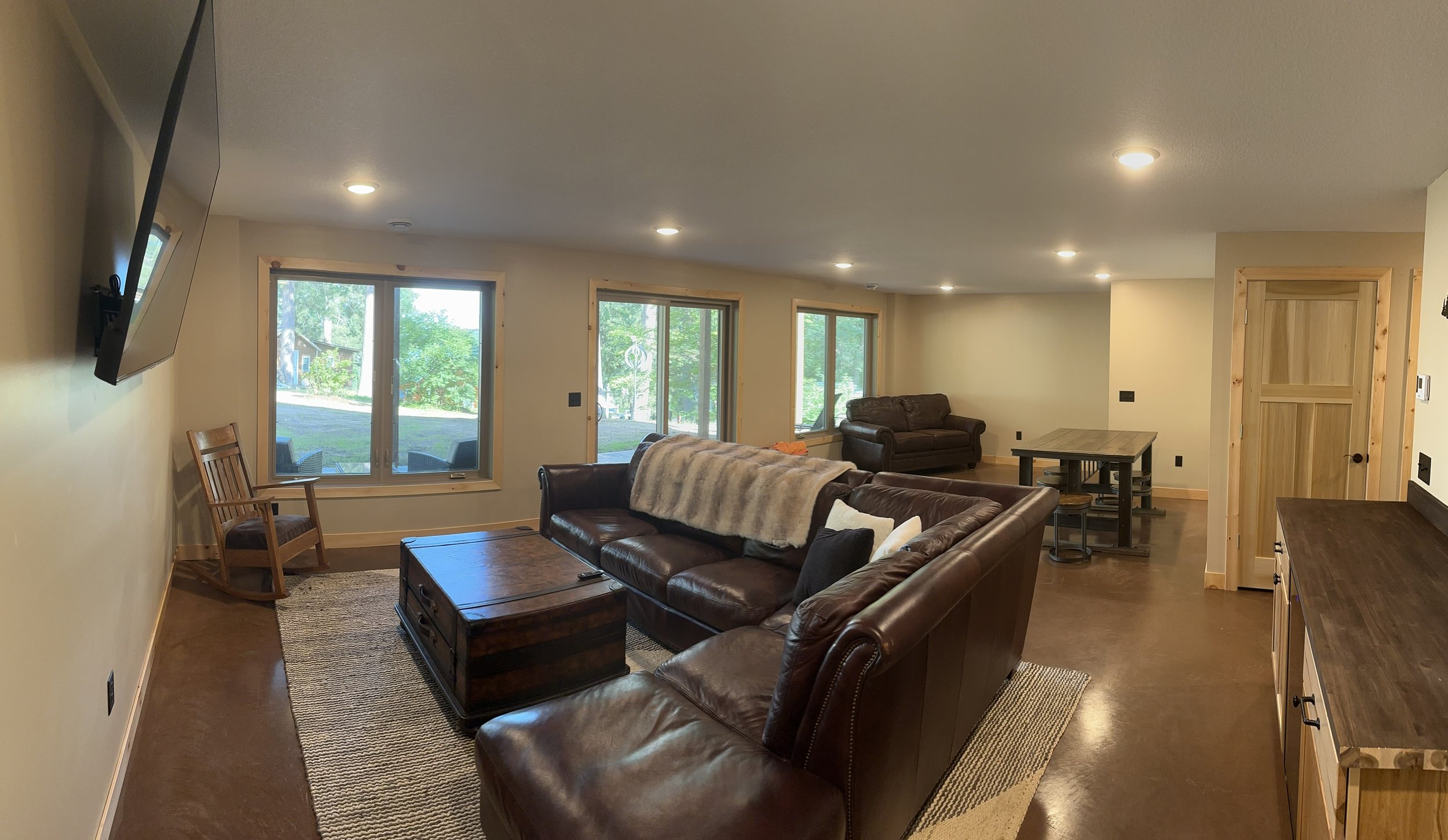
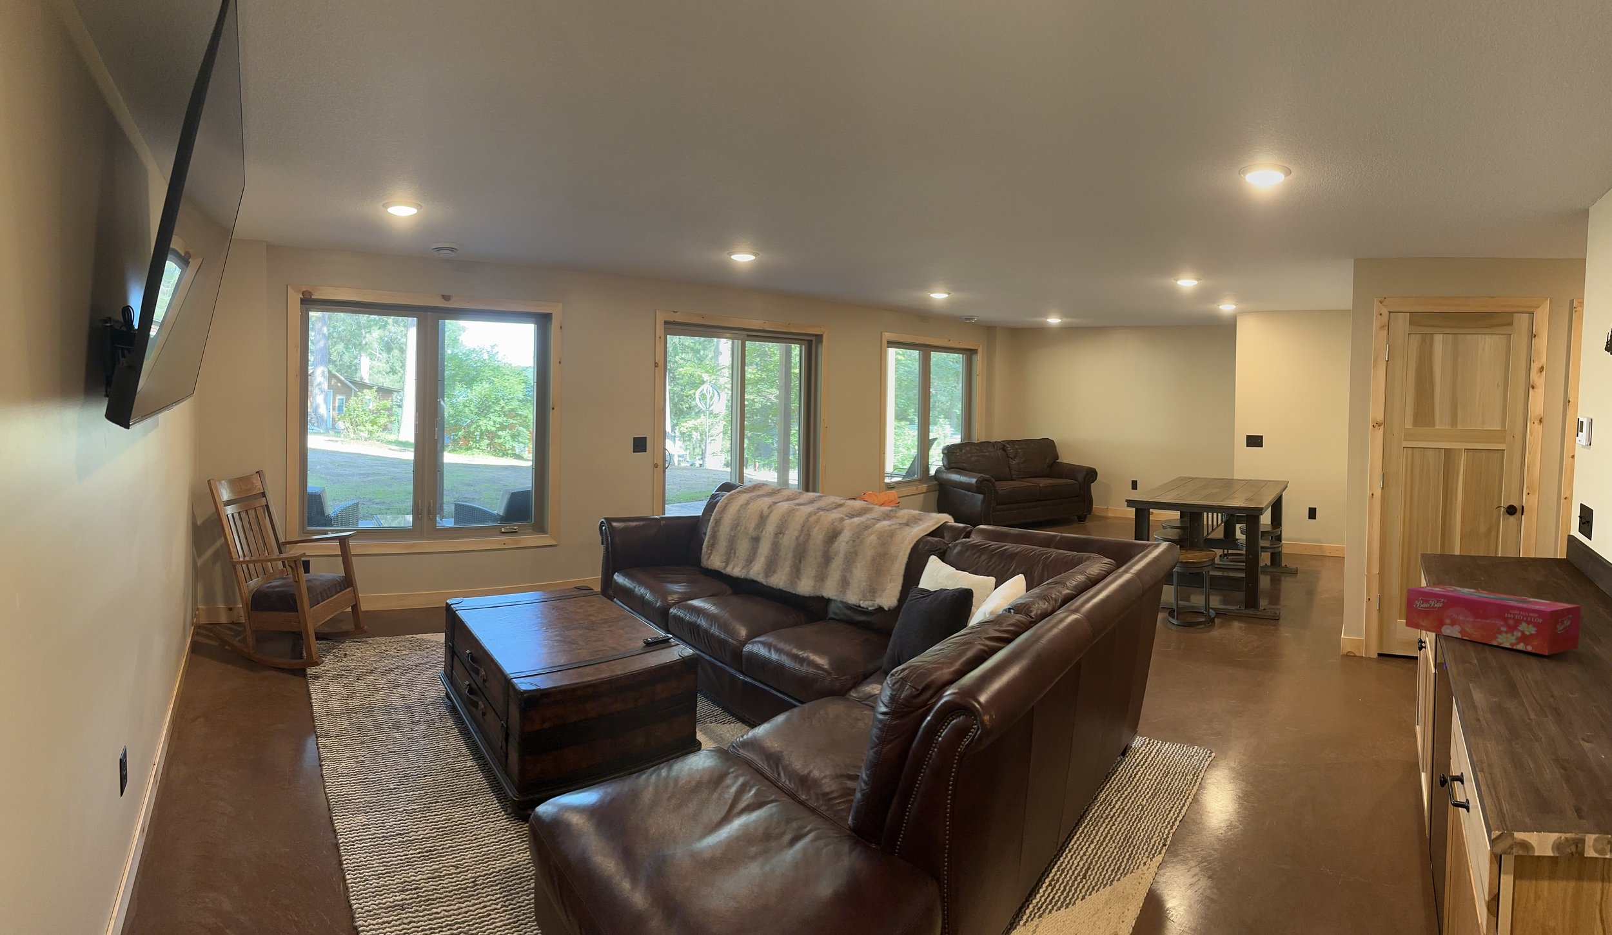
+ tissue box (1488, 617)
